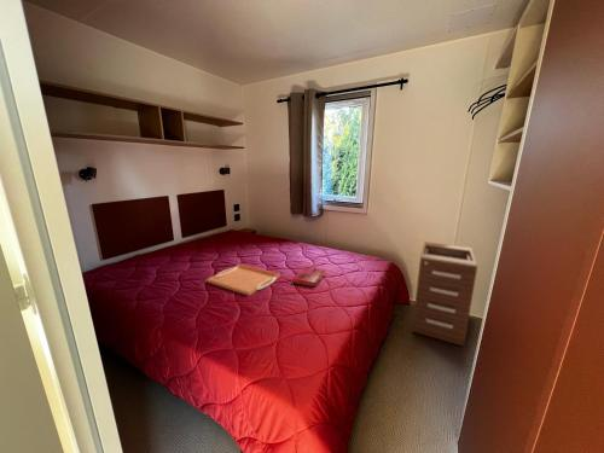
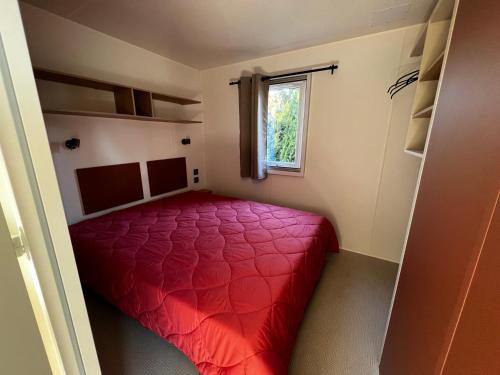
- serving tray (244, 278)
- hardback book (309, 275)
- filing cabinet (442, 289)
